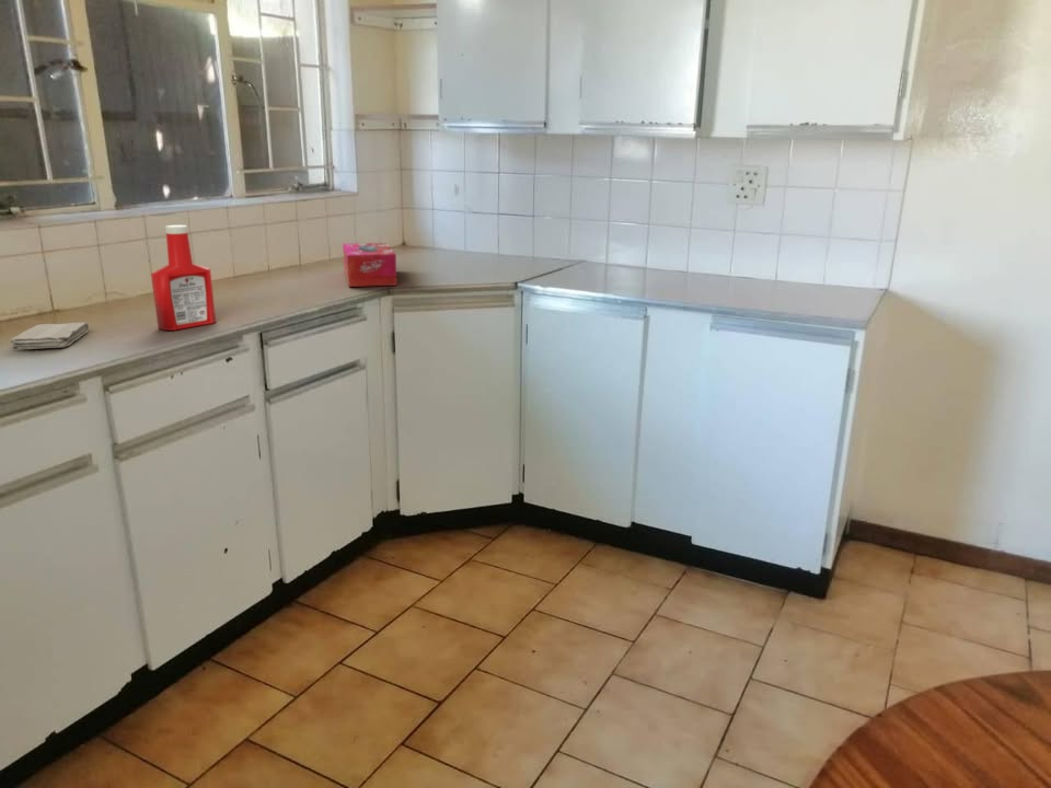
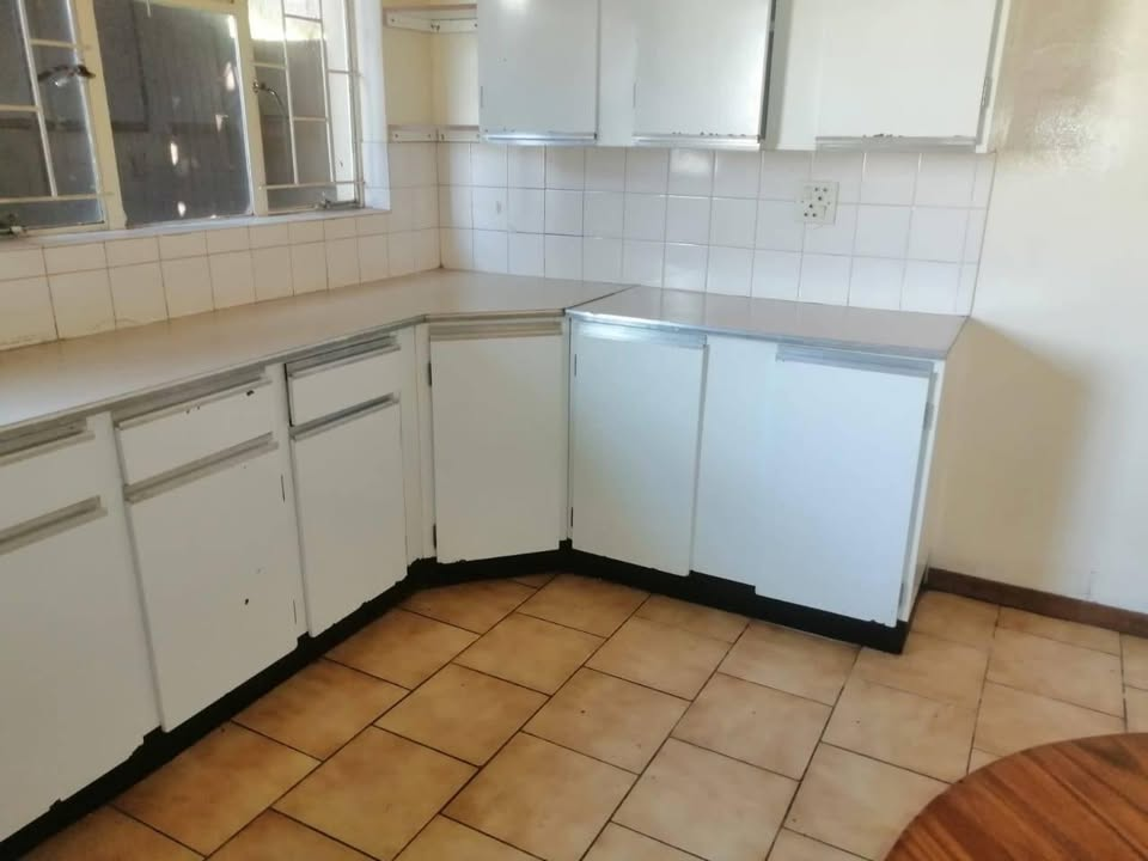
- tissue box (368, 263)
- washcloth (50, 334)
- soap bottle (182, 276)
